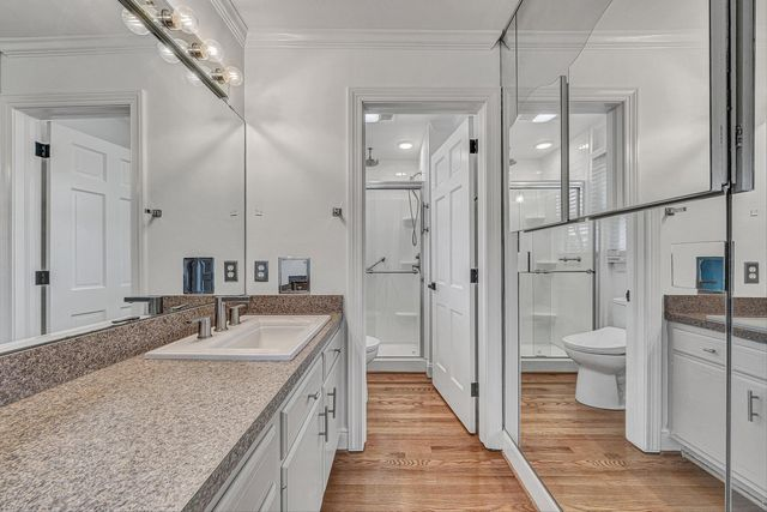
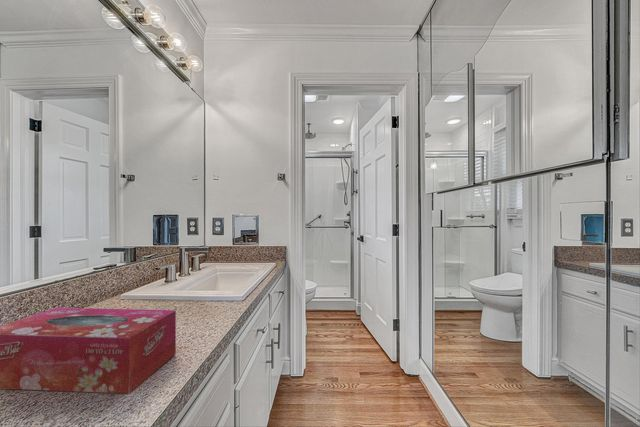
+ tissue box (87, 344)
